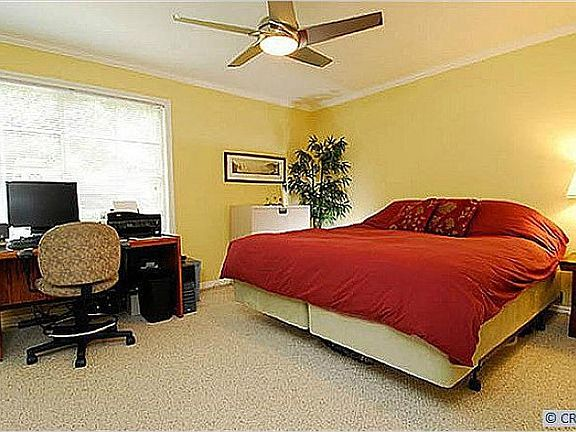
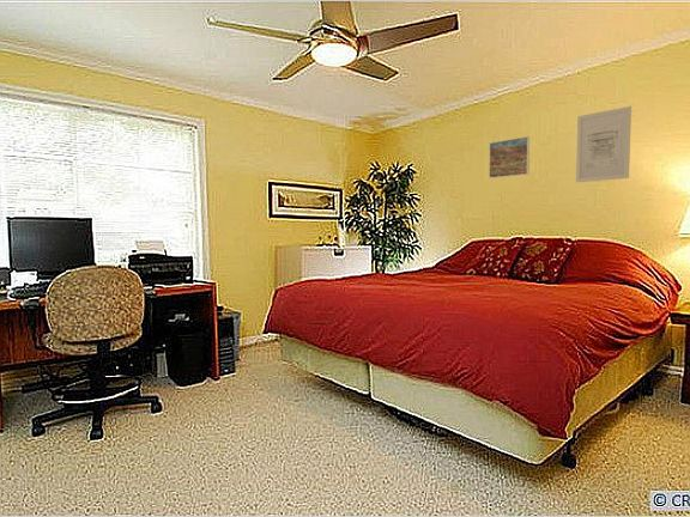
+ wall art (601, 146)
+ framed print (508, 158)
